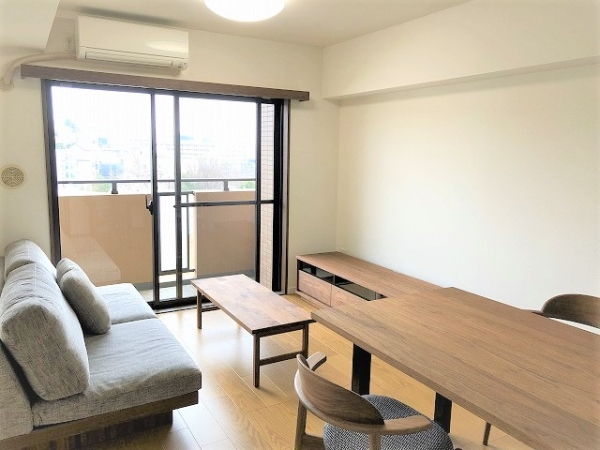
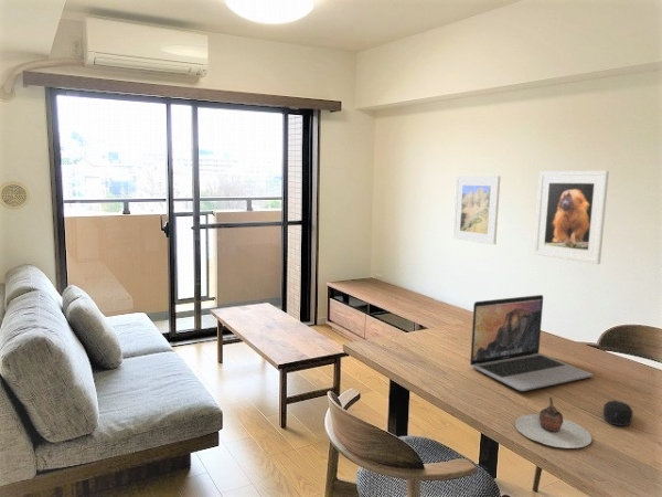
+ teapot (553, 415)
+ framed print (568, 215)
+ computer mouse (618, 411)
+ laptop (532, 339)
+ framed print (474, 209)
